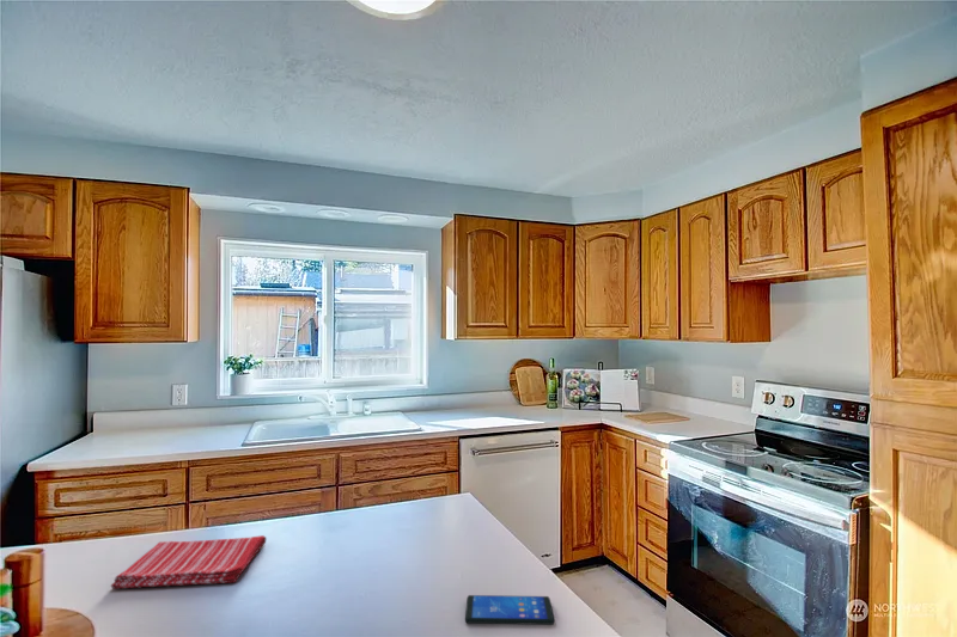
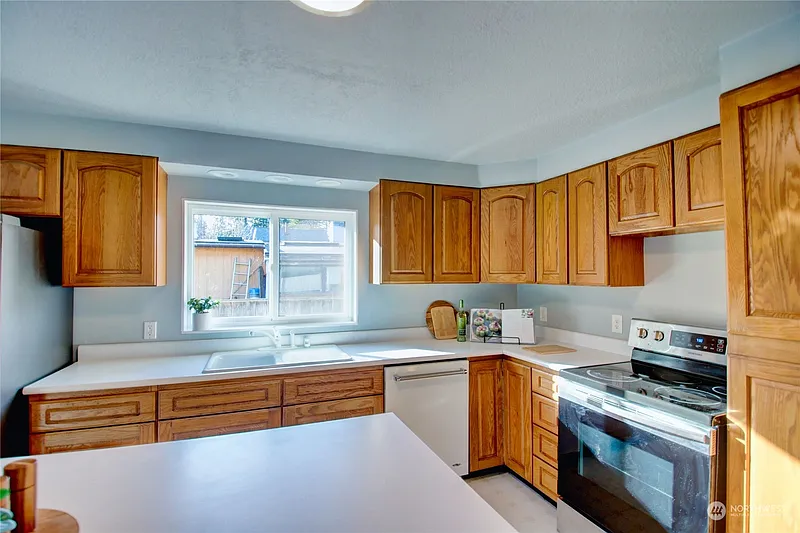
- dish towel (196, 558)
- smartphone (508, 608)
